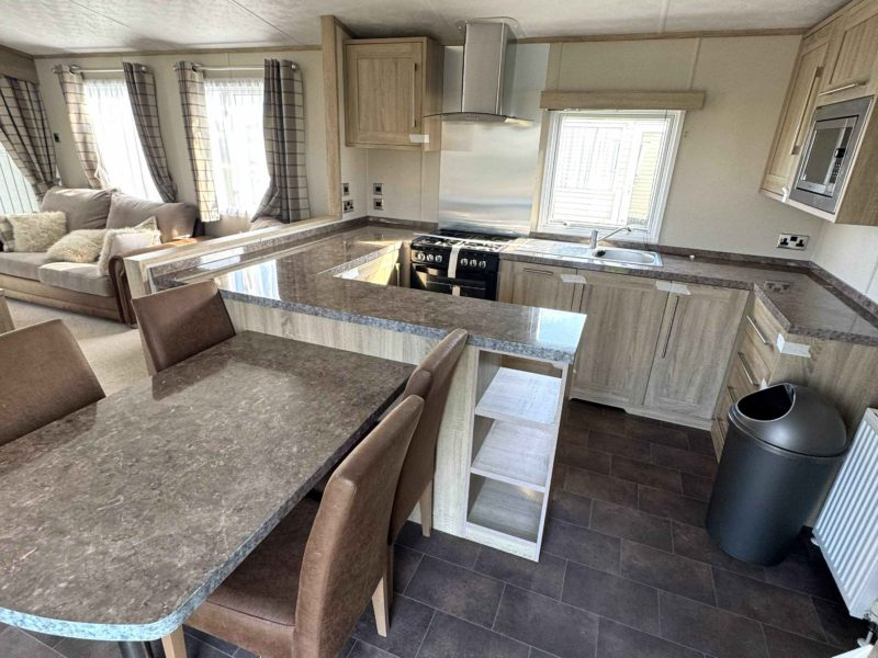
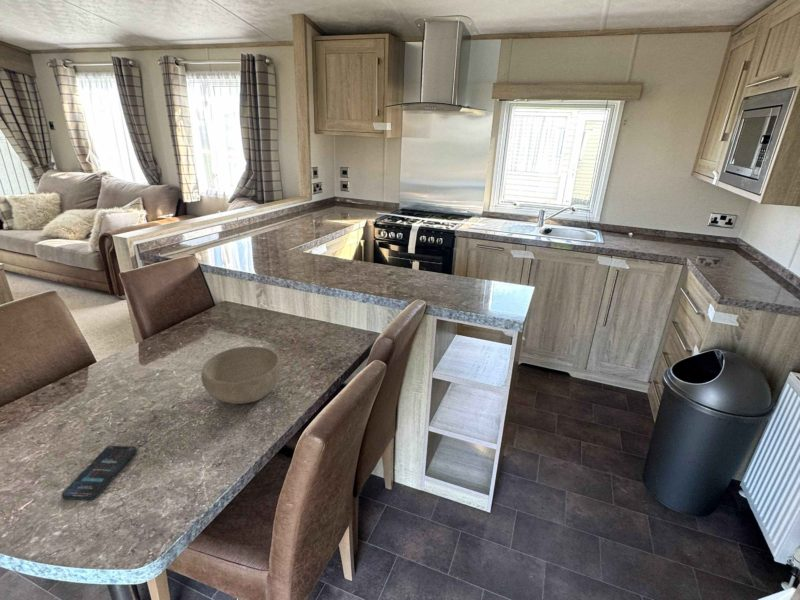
+ bowl (243, 378)
+ smartphone (101, 471)
